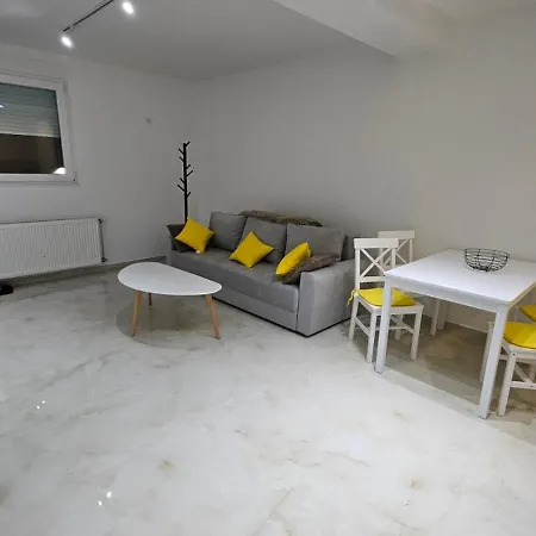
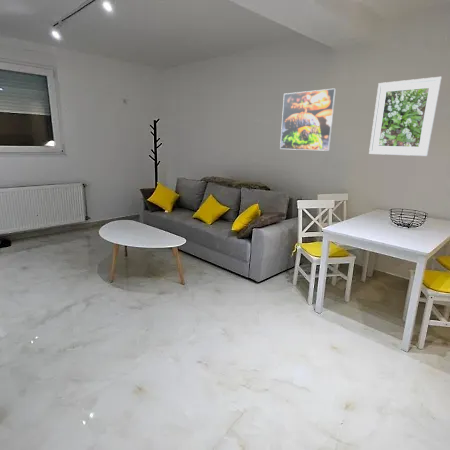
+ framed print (305, 121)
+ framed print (402, 118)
